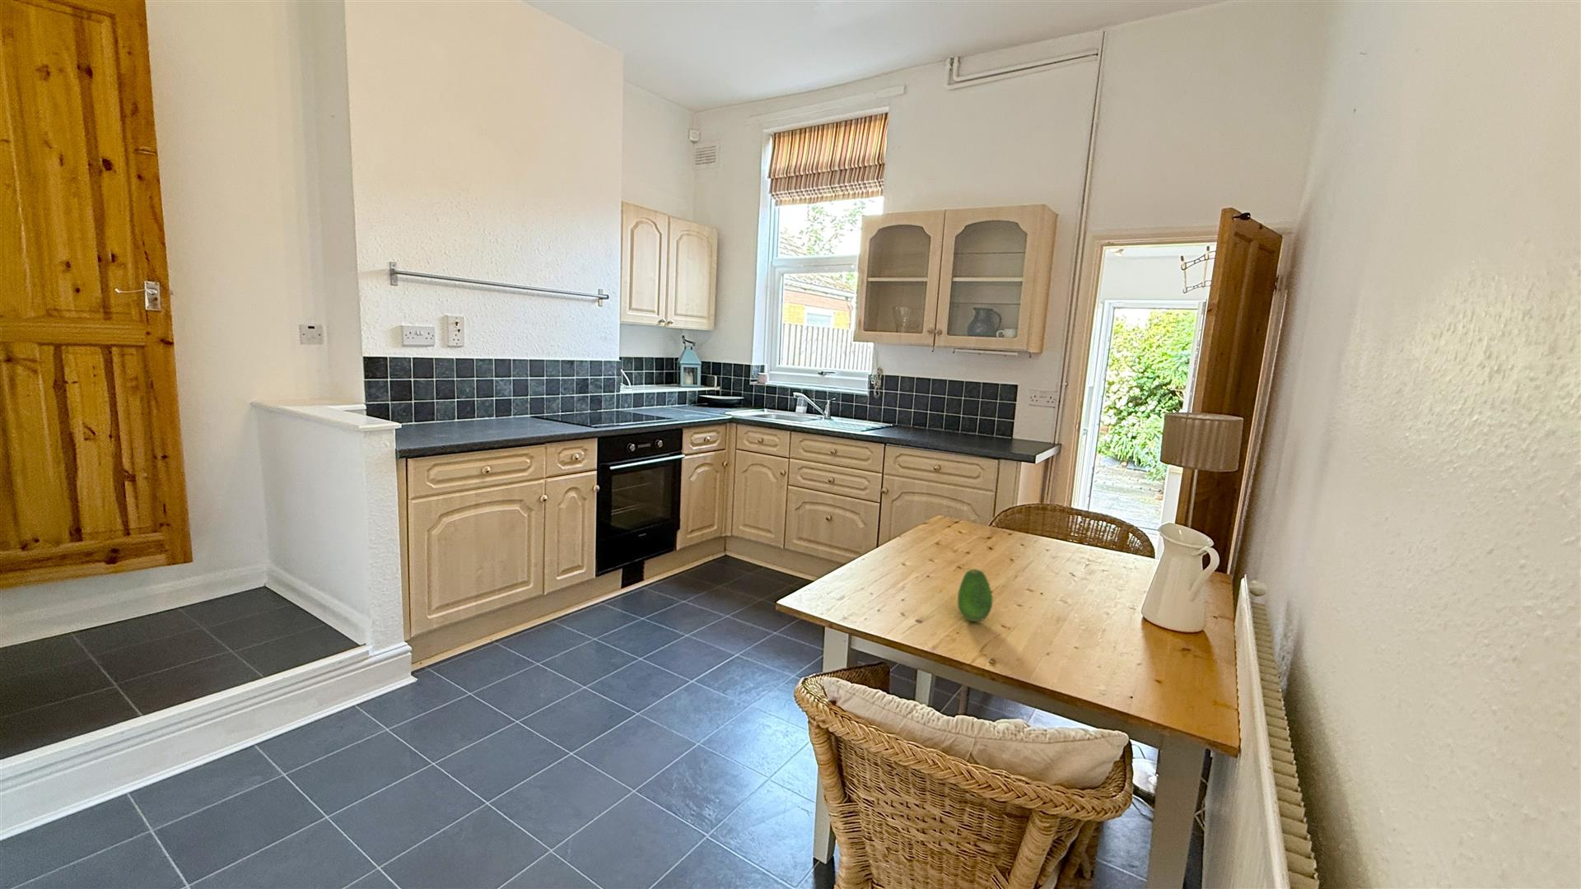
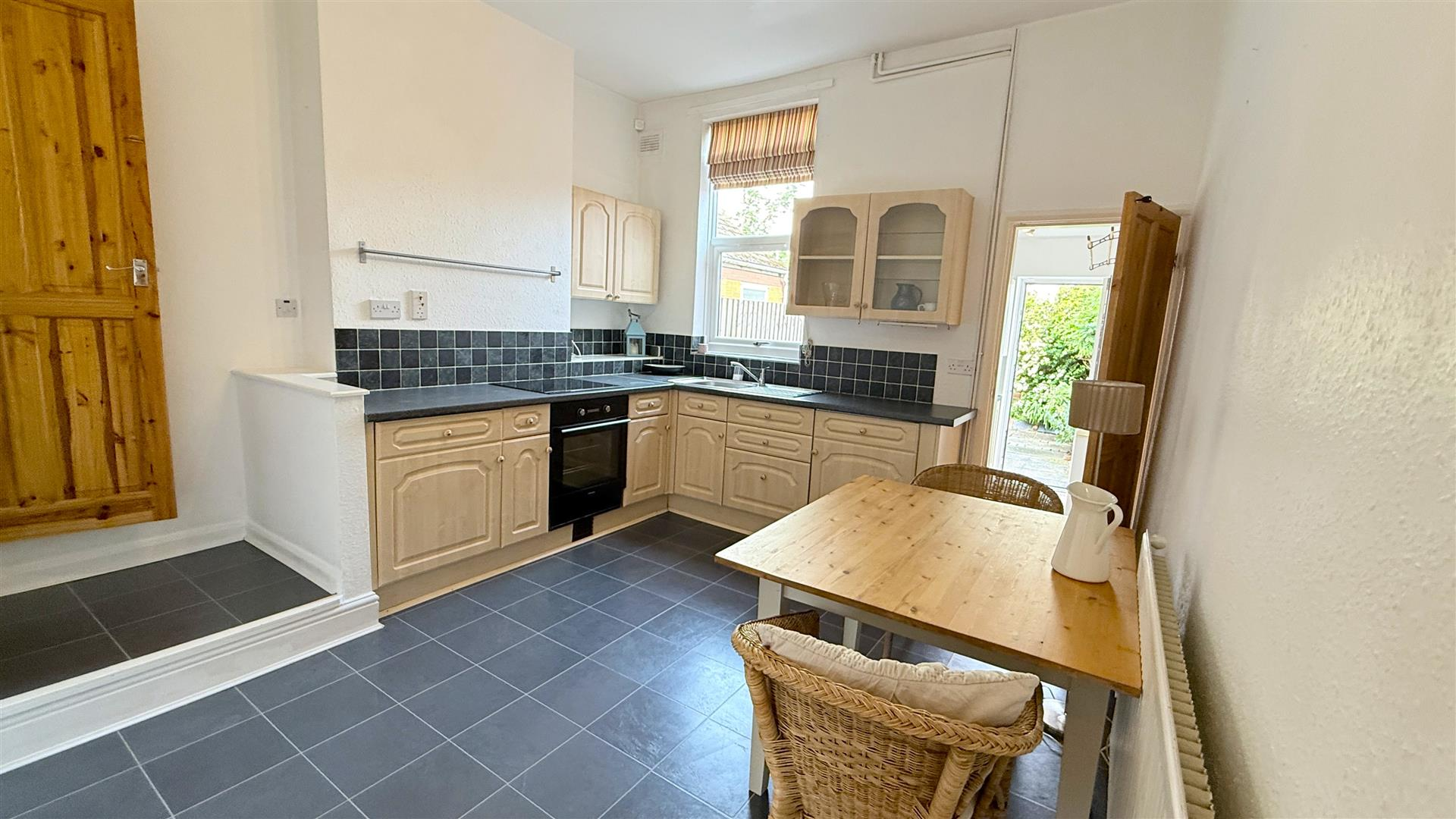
- fruit (975, 595)
